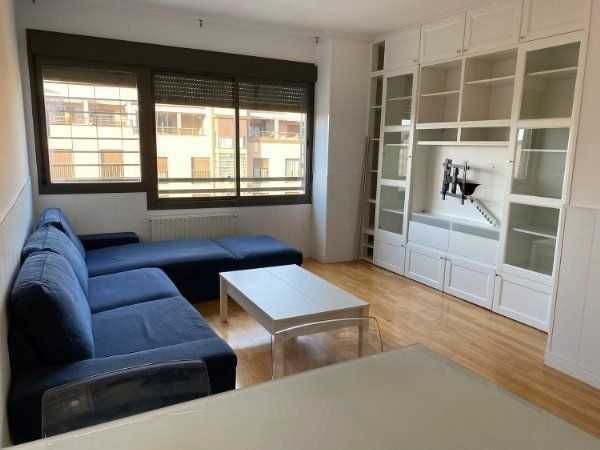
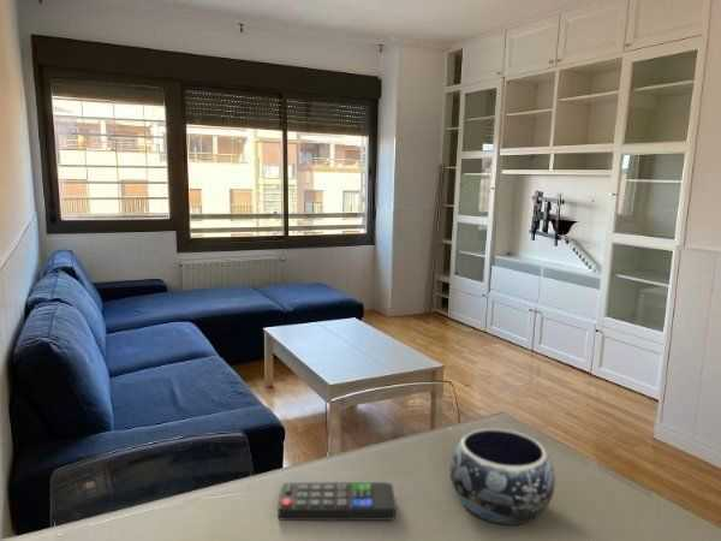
+ decorative bowl (501, 474)
+ remote control (336, 499)
